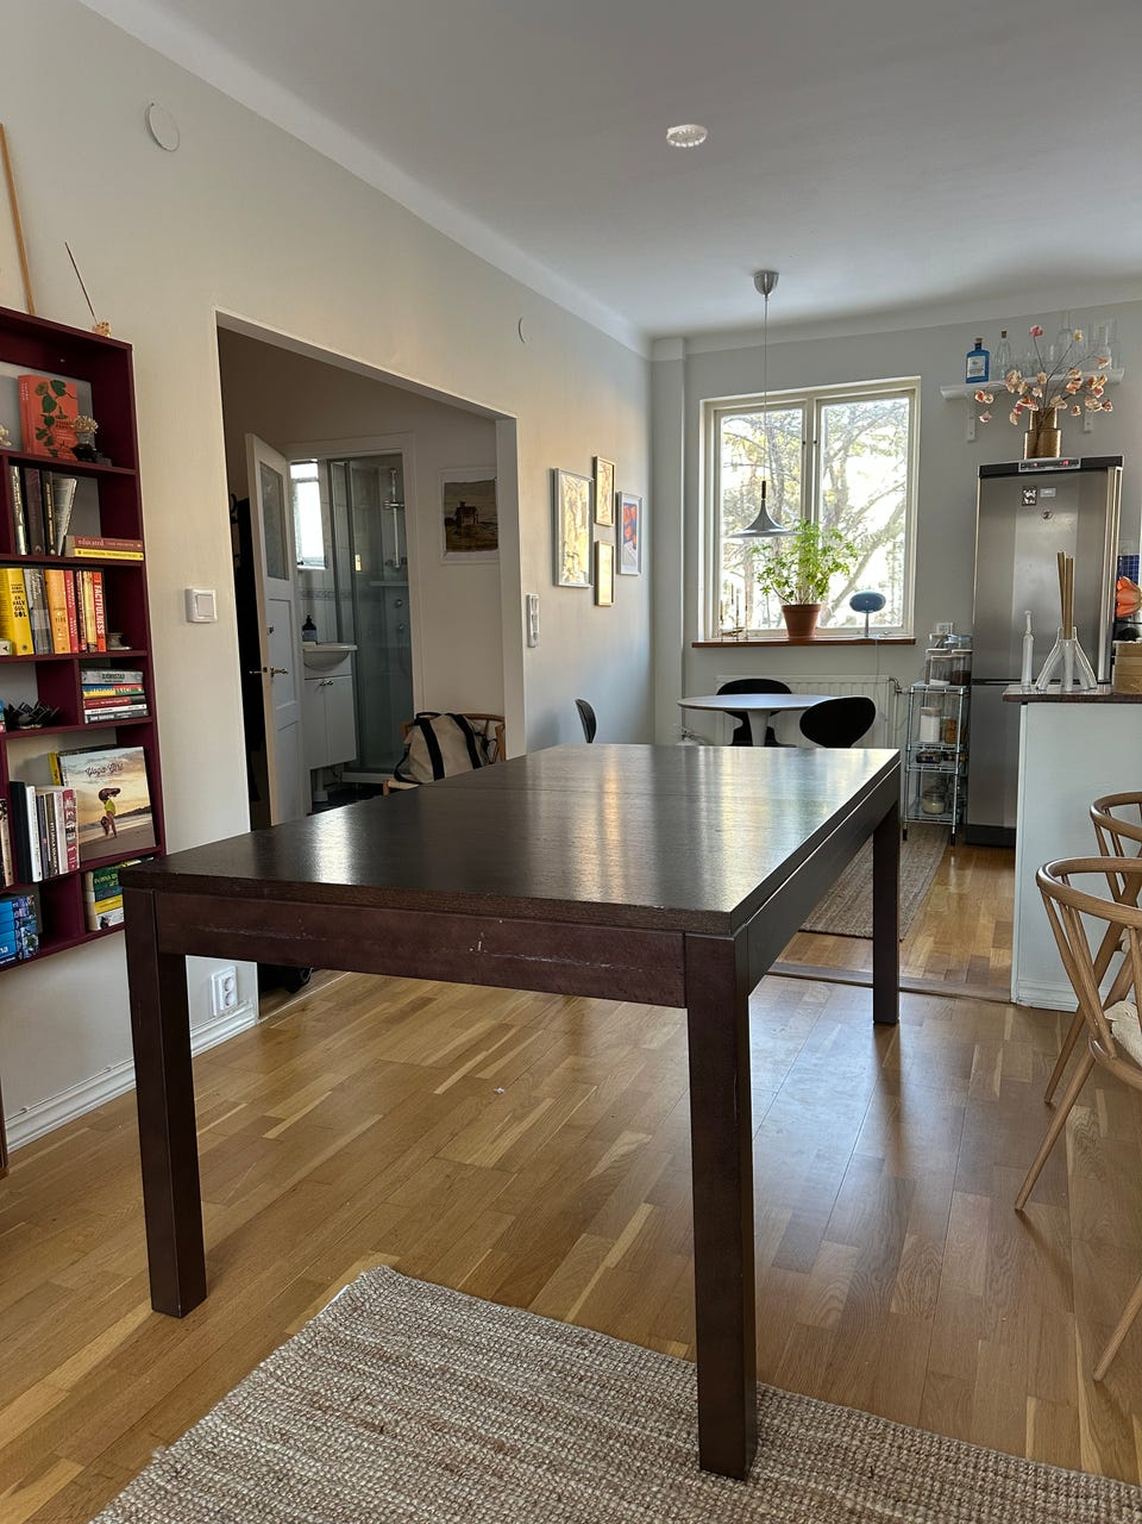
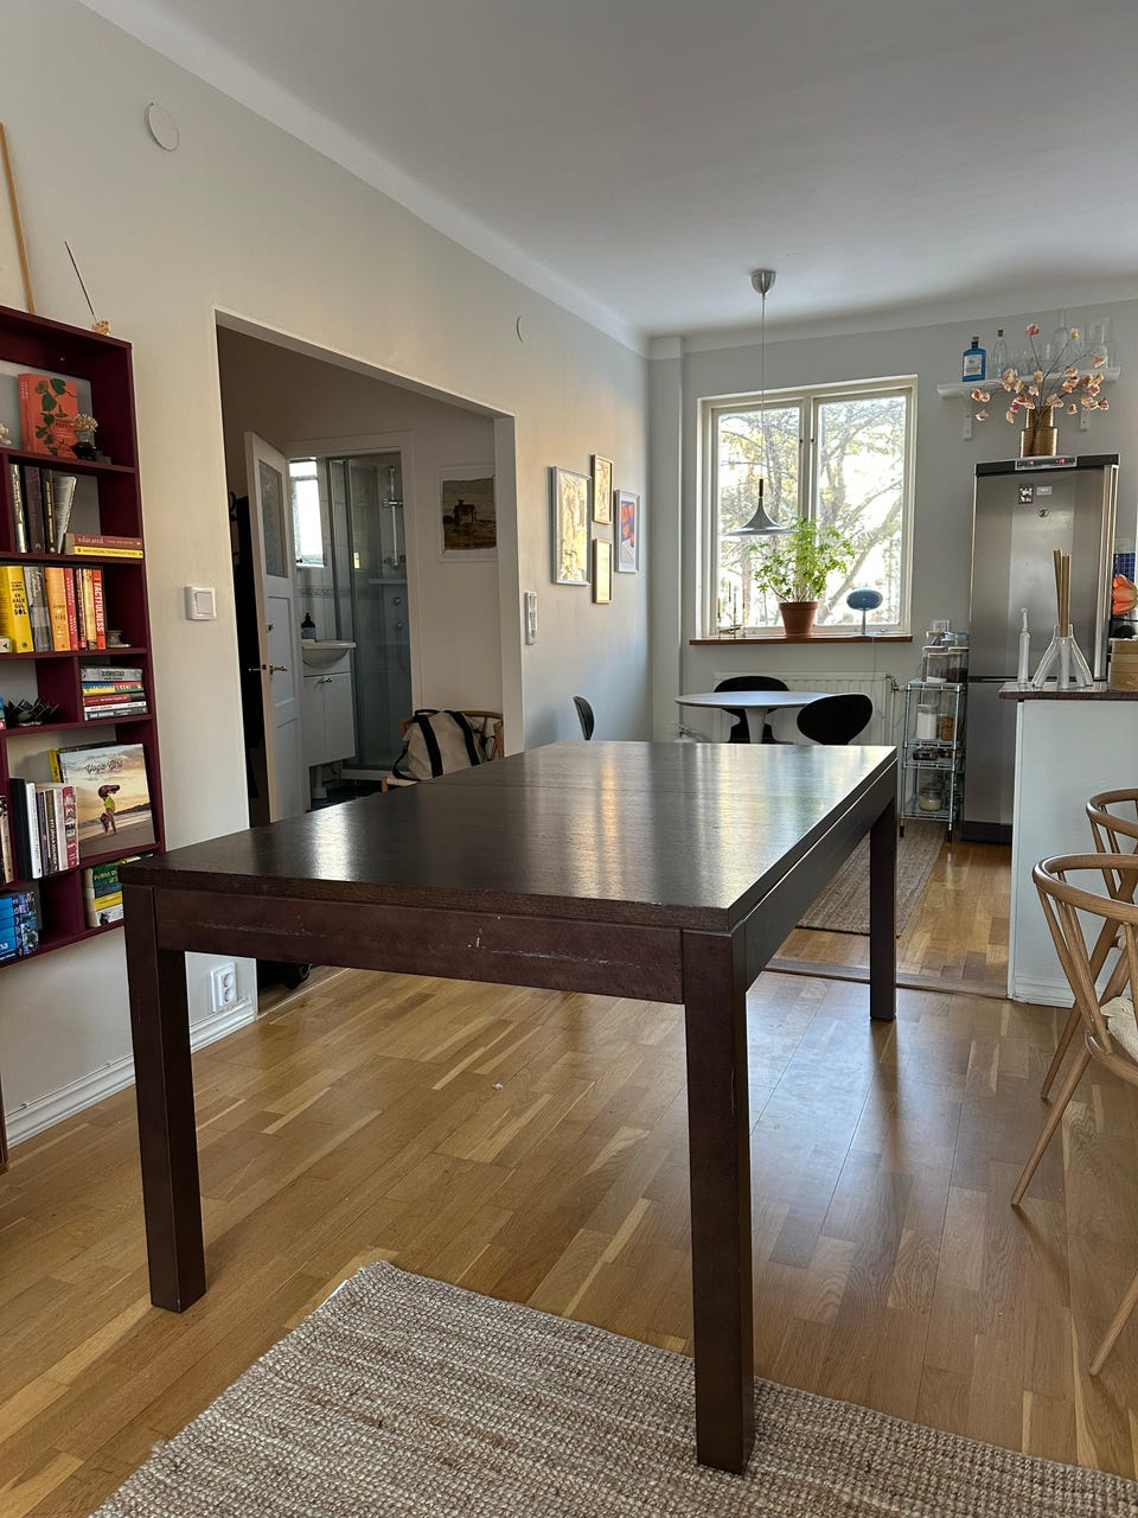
- smoke detector (686, 137)
